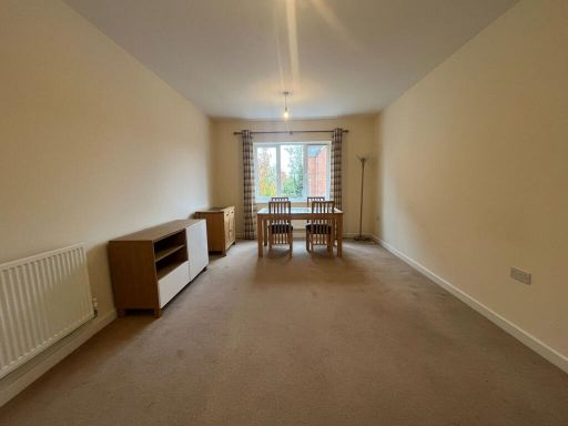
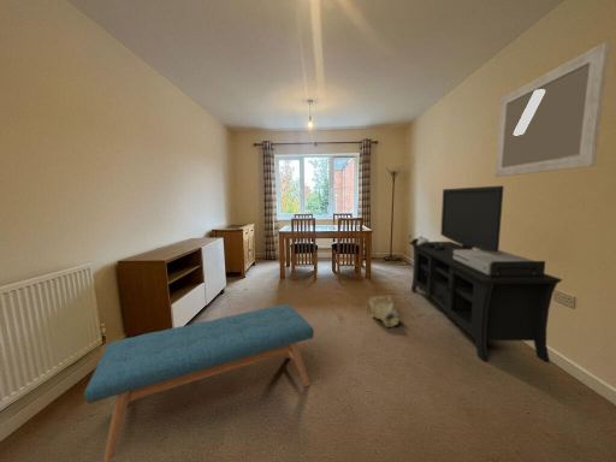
+ bench (217, 363)
+ bag (381, 306)
+ media console (461, 254)
+ home mirror (538, 125)
